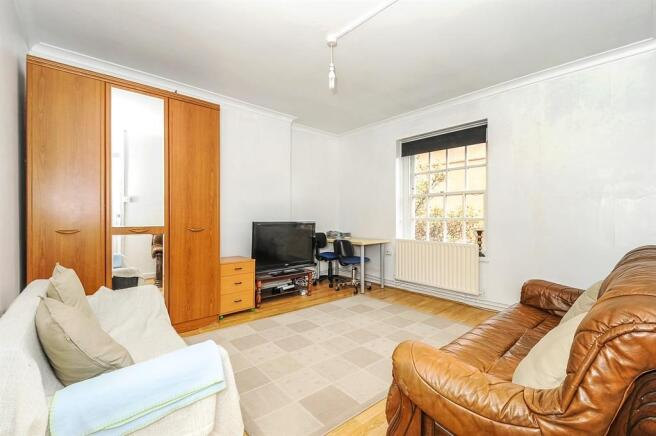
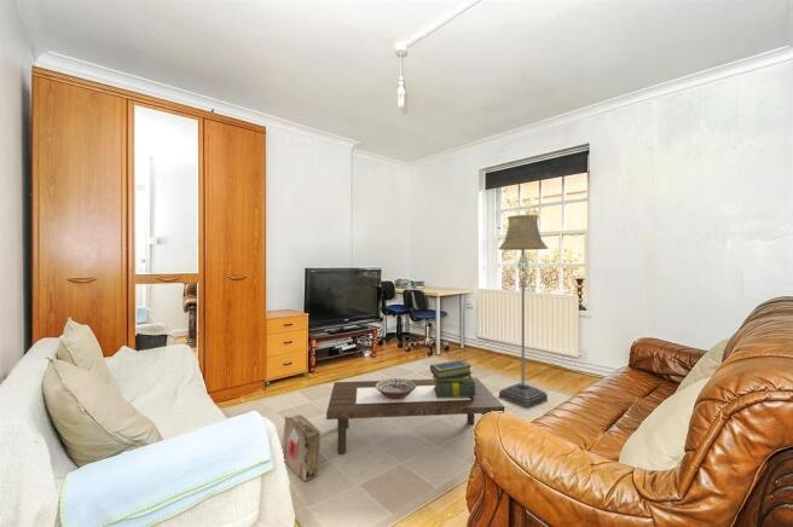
+ floor lamp (522, 307)
+ decorative bowl (395, 389)
+ cardboard box (299, 444)
+ coffee table (411, 415)
+ stack of books (451, 377)
